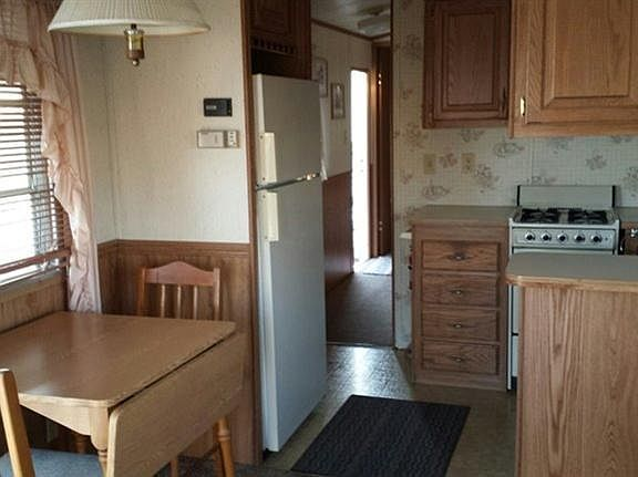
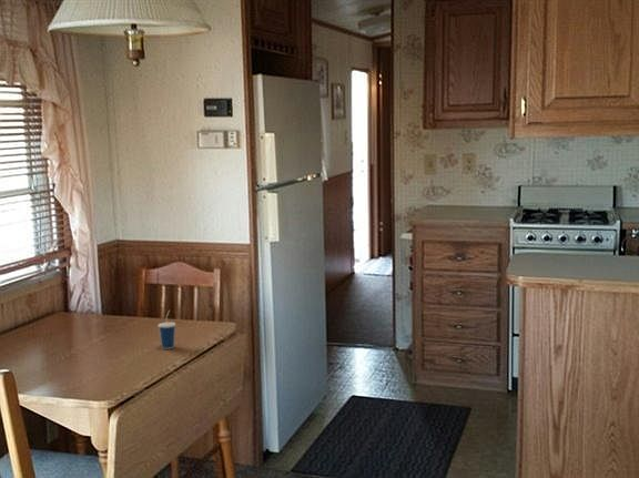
+ cup (166, 328)
